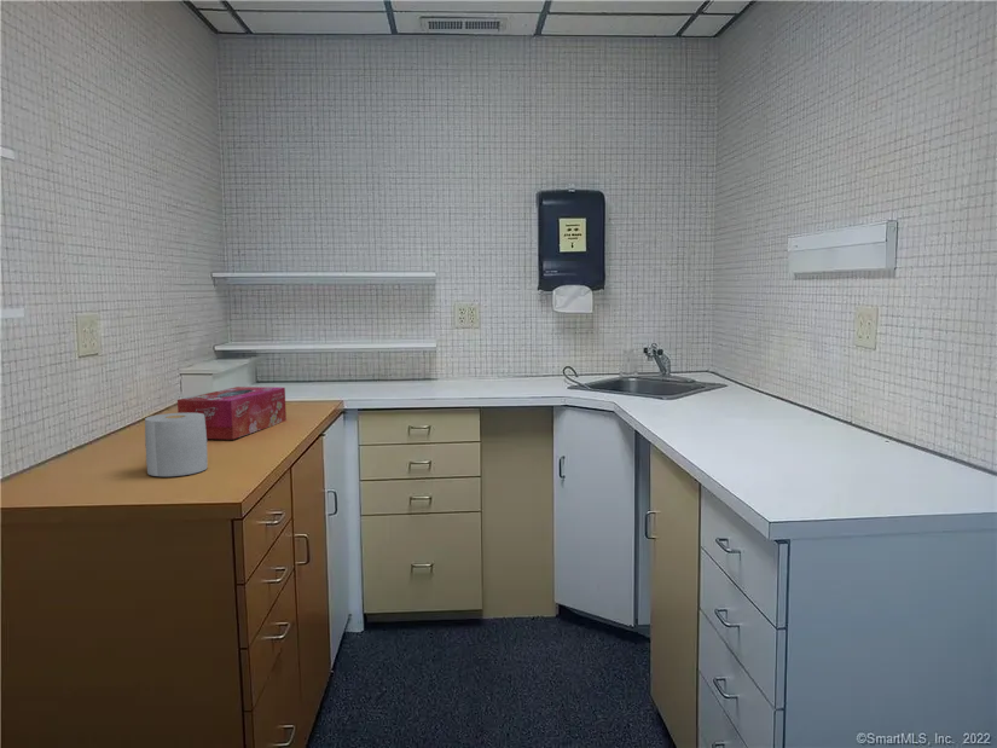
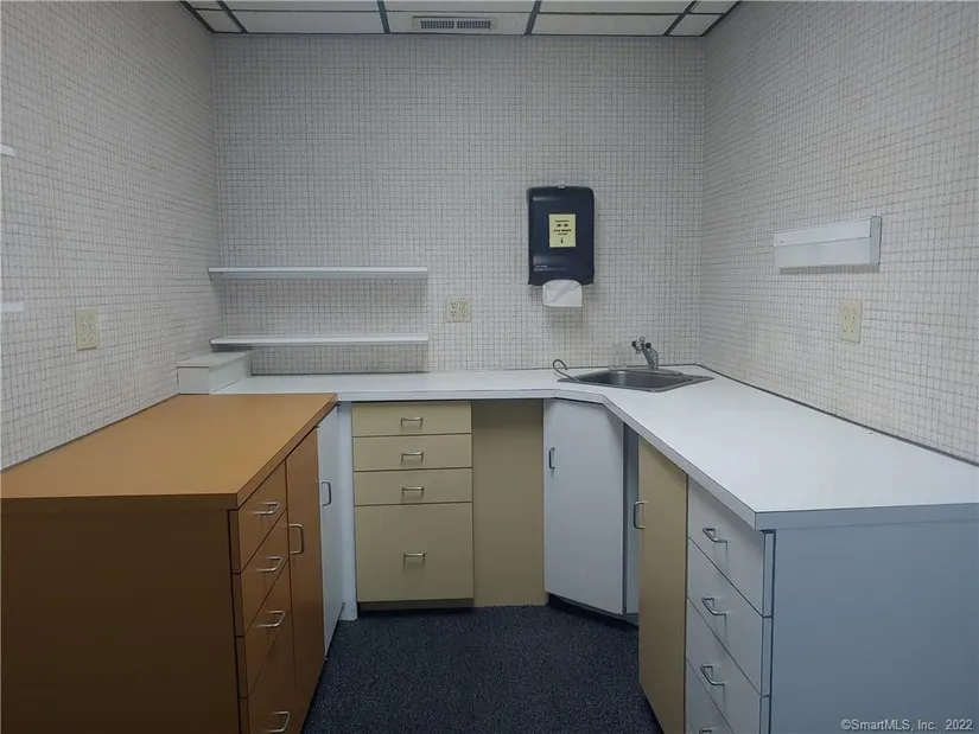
- tissue box (234, 411)
- paper towel roll (176, 443)
